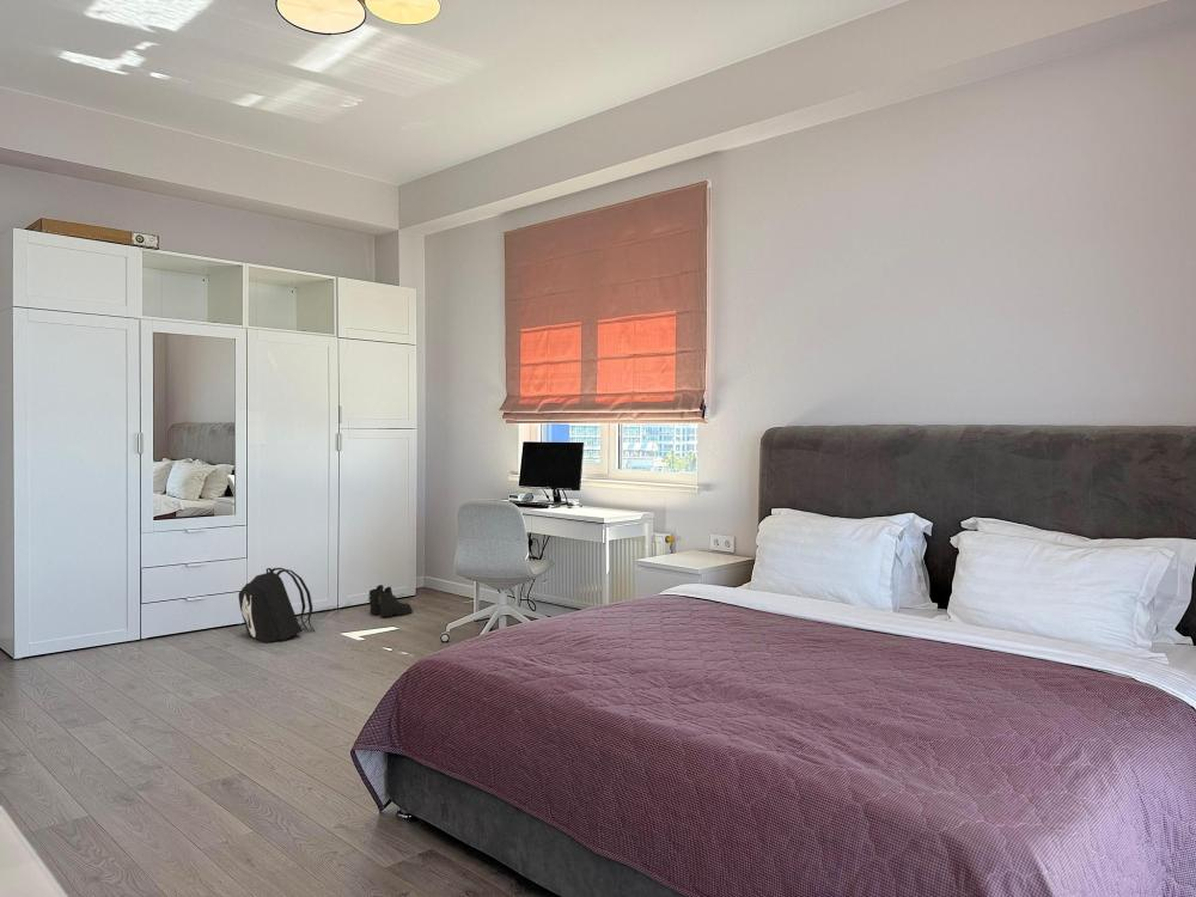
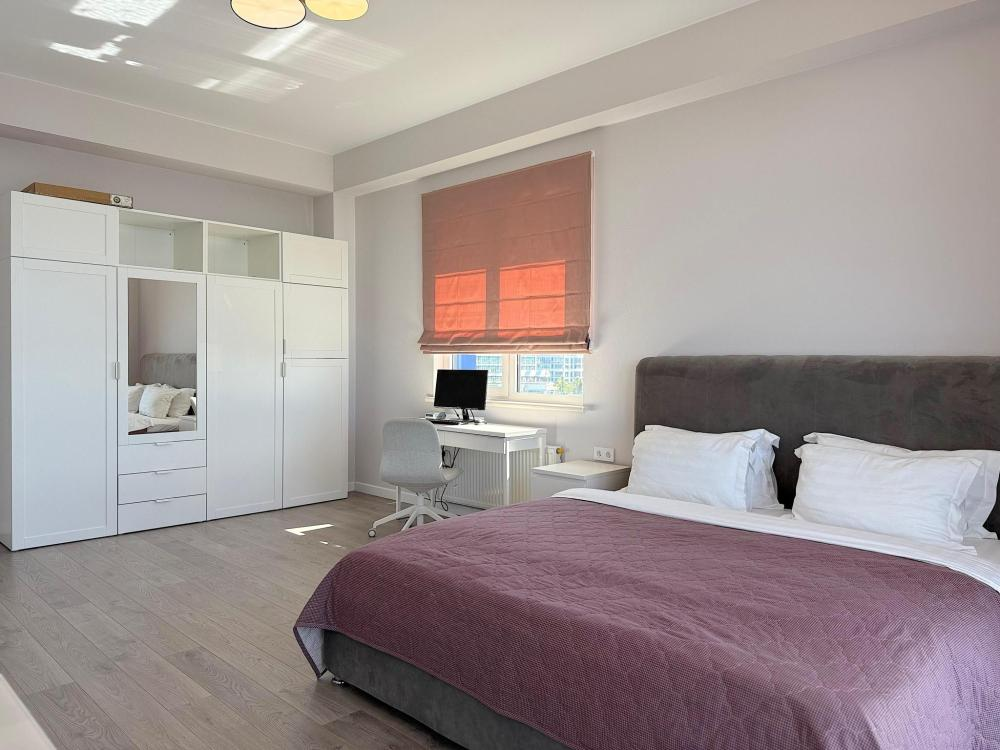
- boots (390, 599)
- backpack (277, 600)
